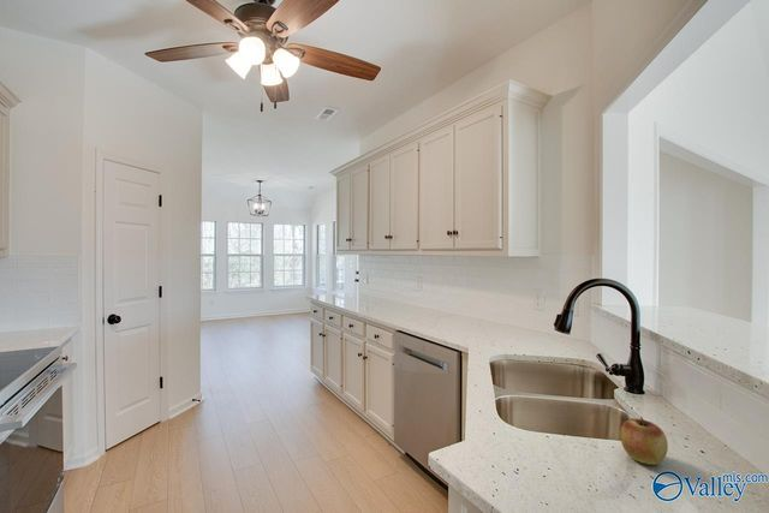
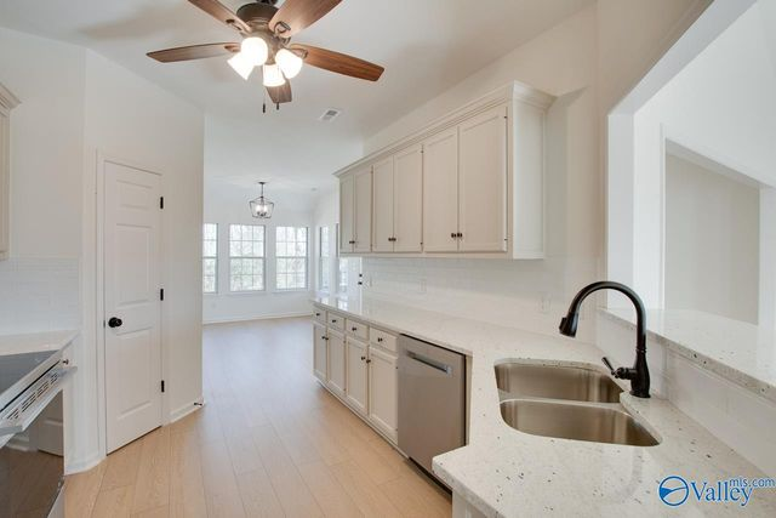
- apple (643, 437)
